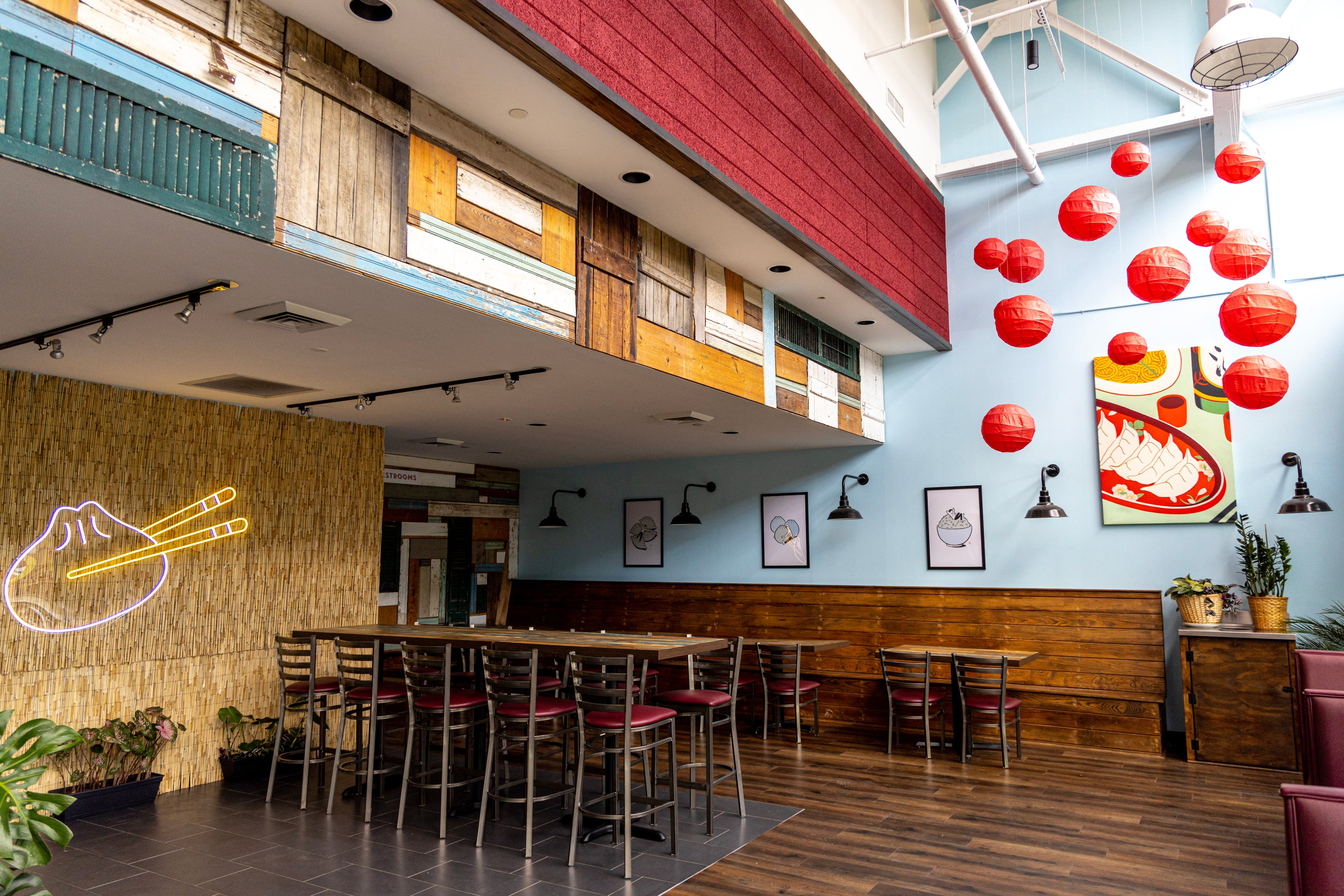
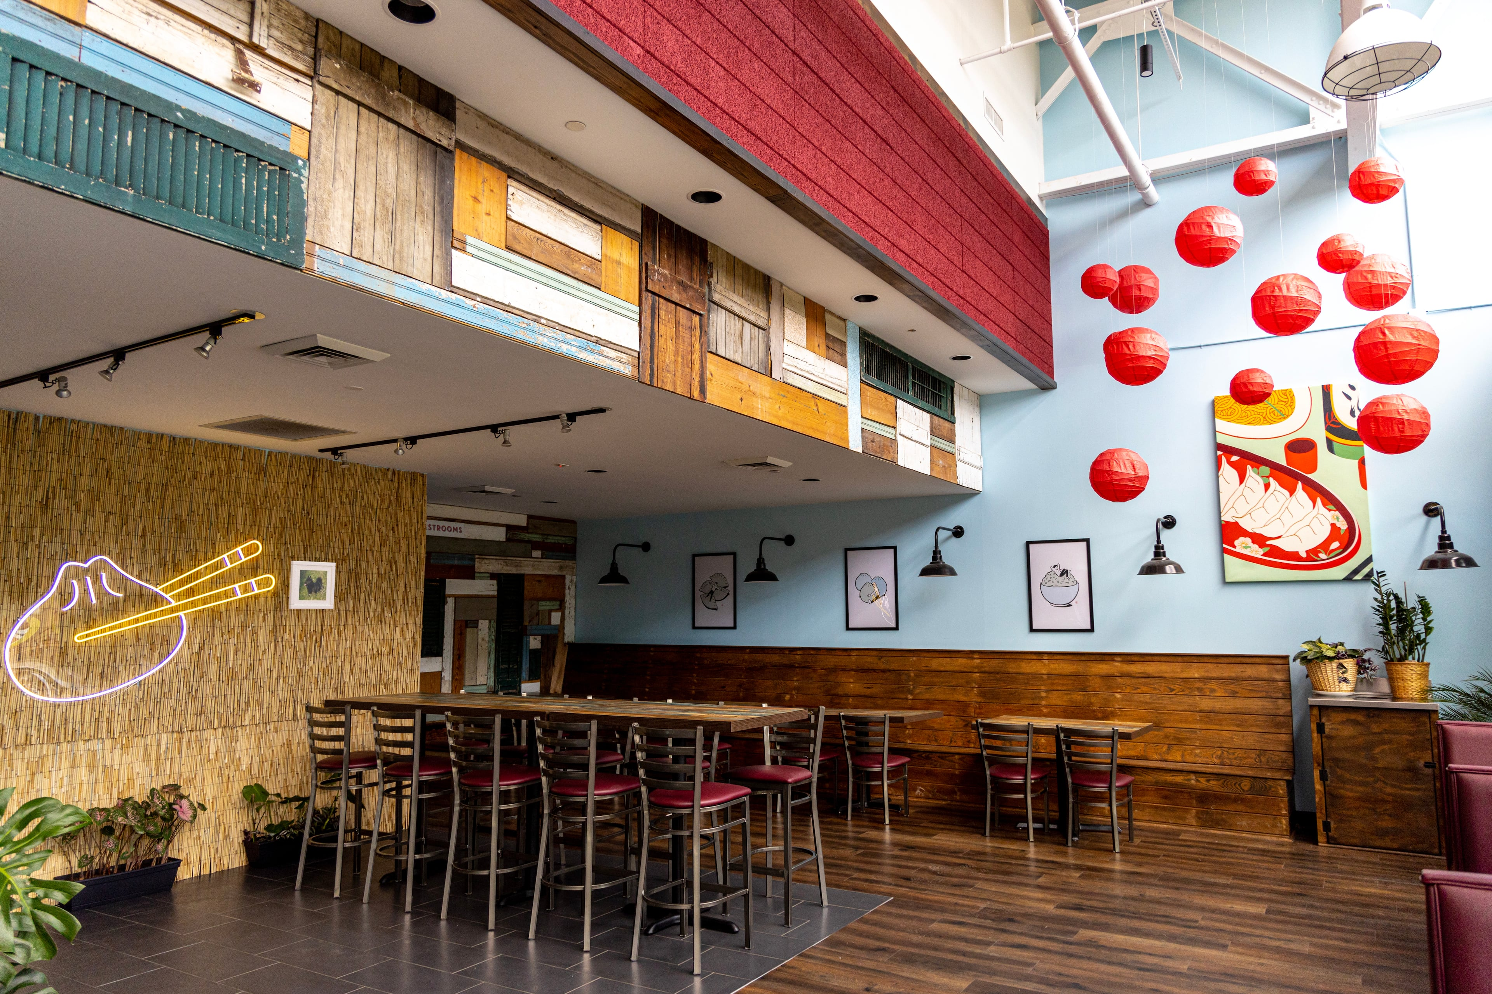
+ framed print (312, 585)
